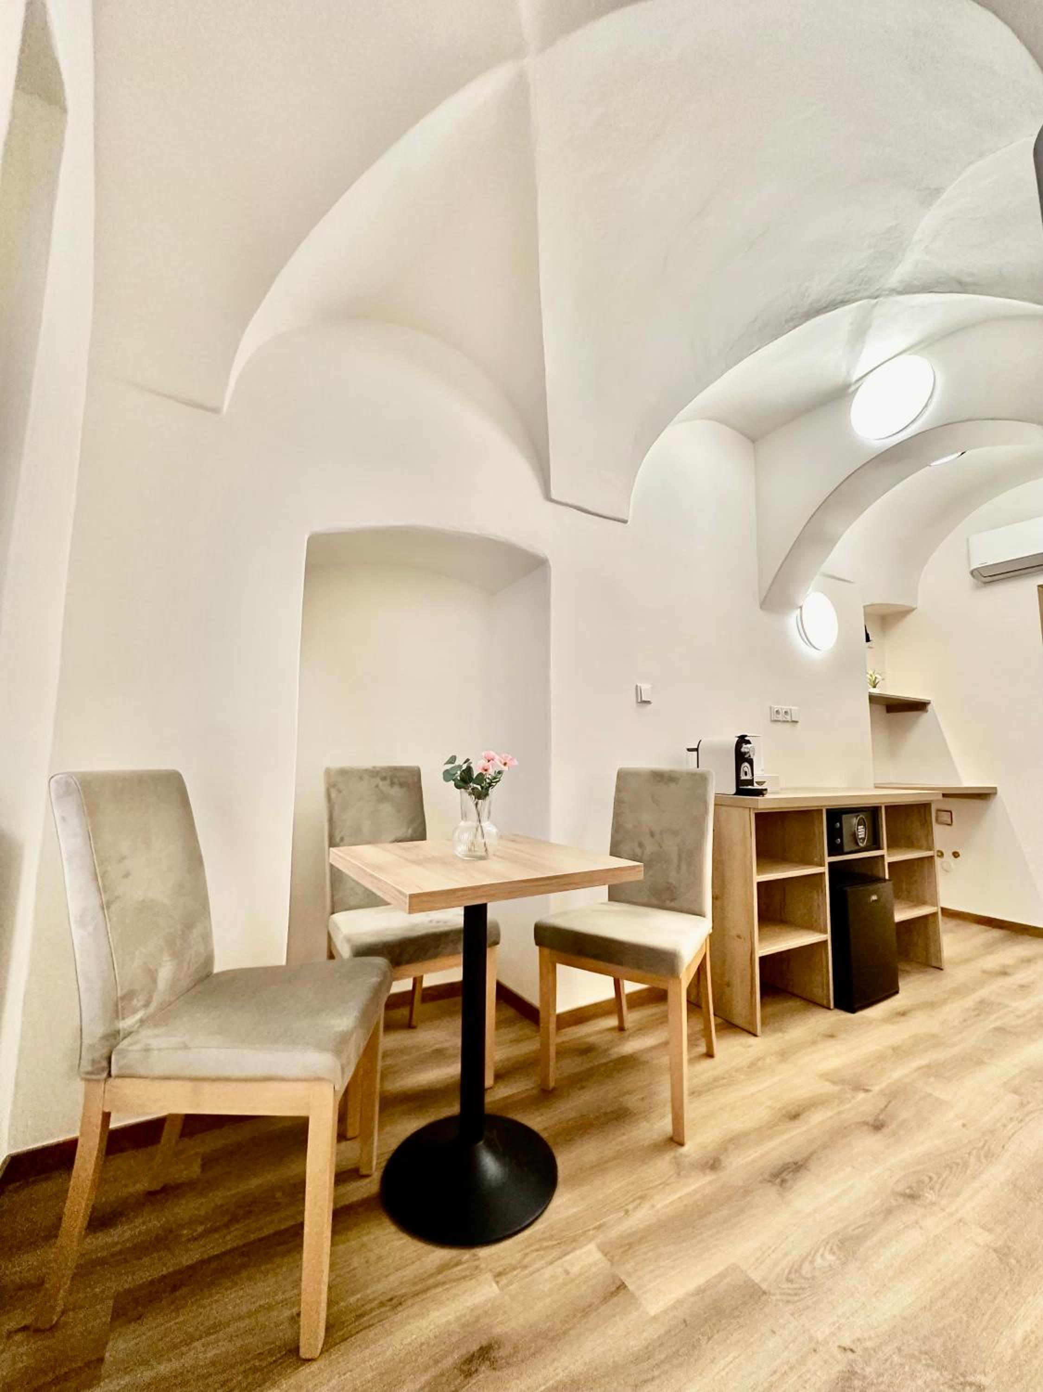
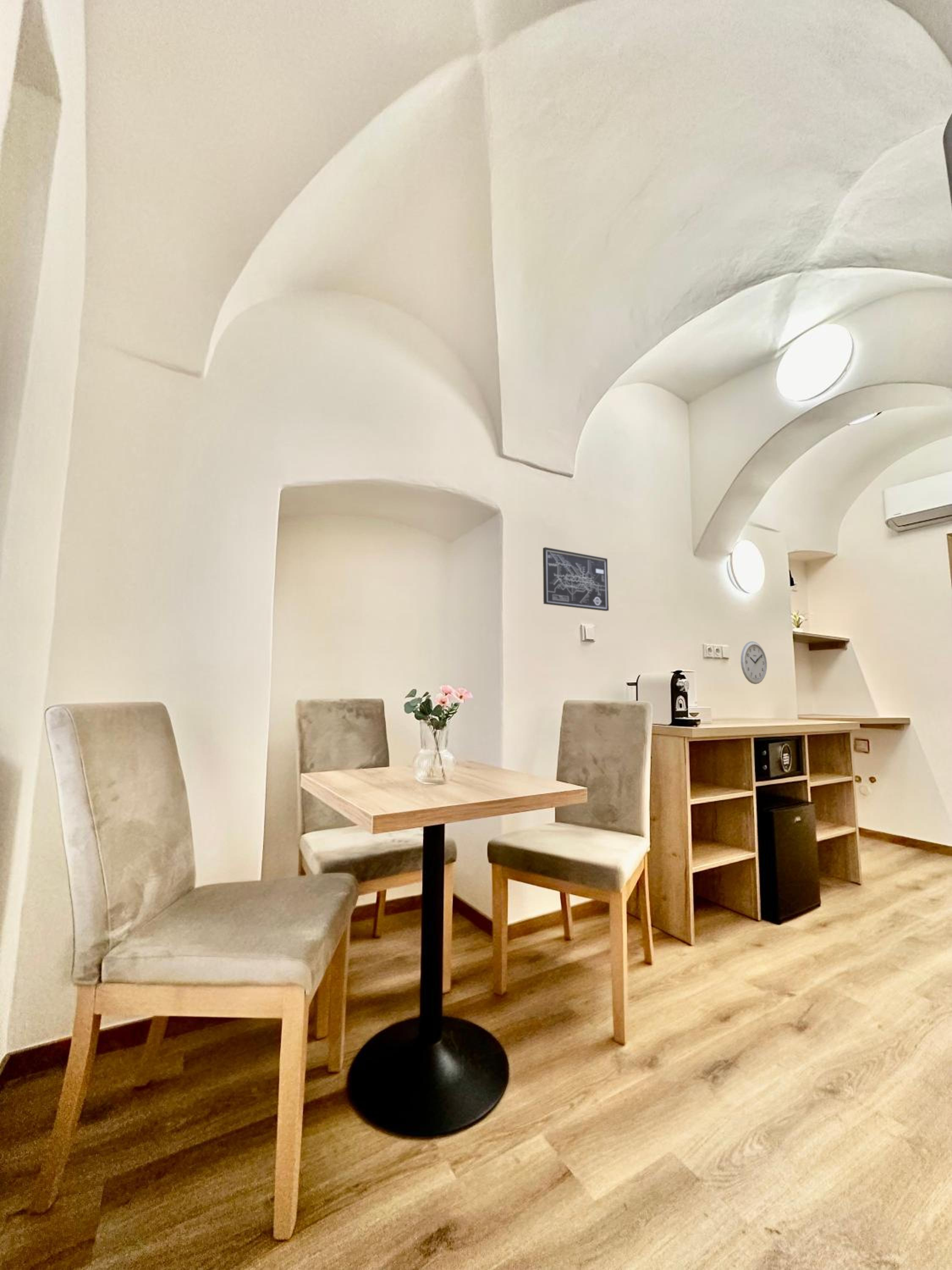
+ wall clock (755, 663)
+ wall art (577, 580)
